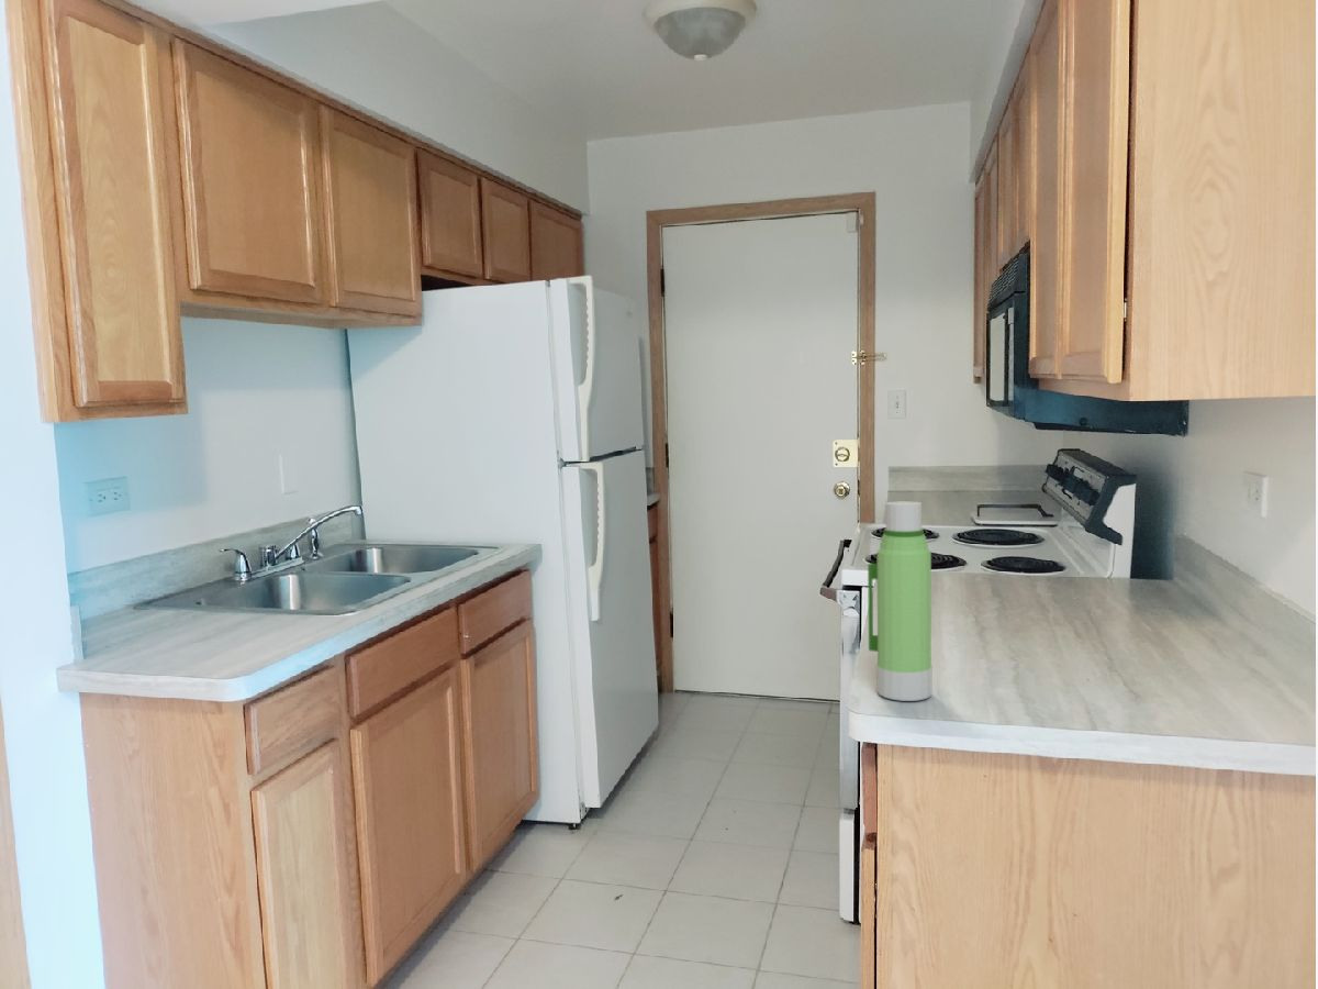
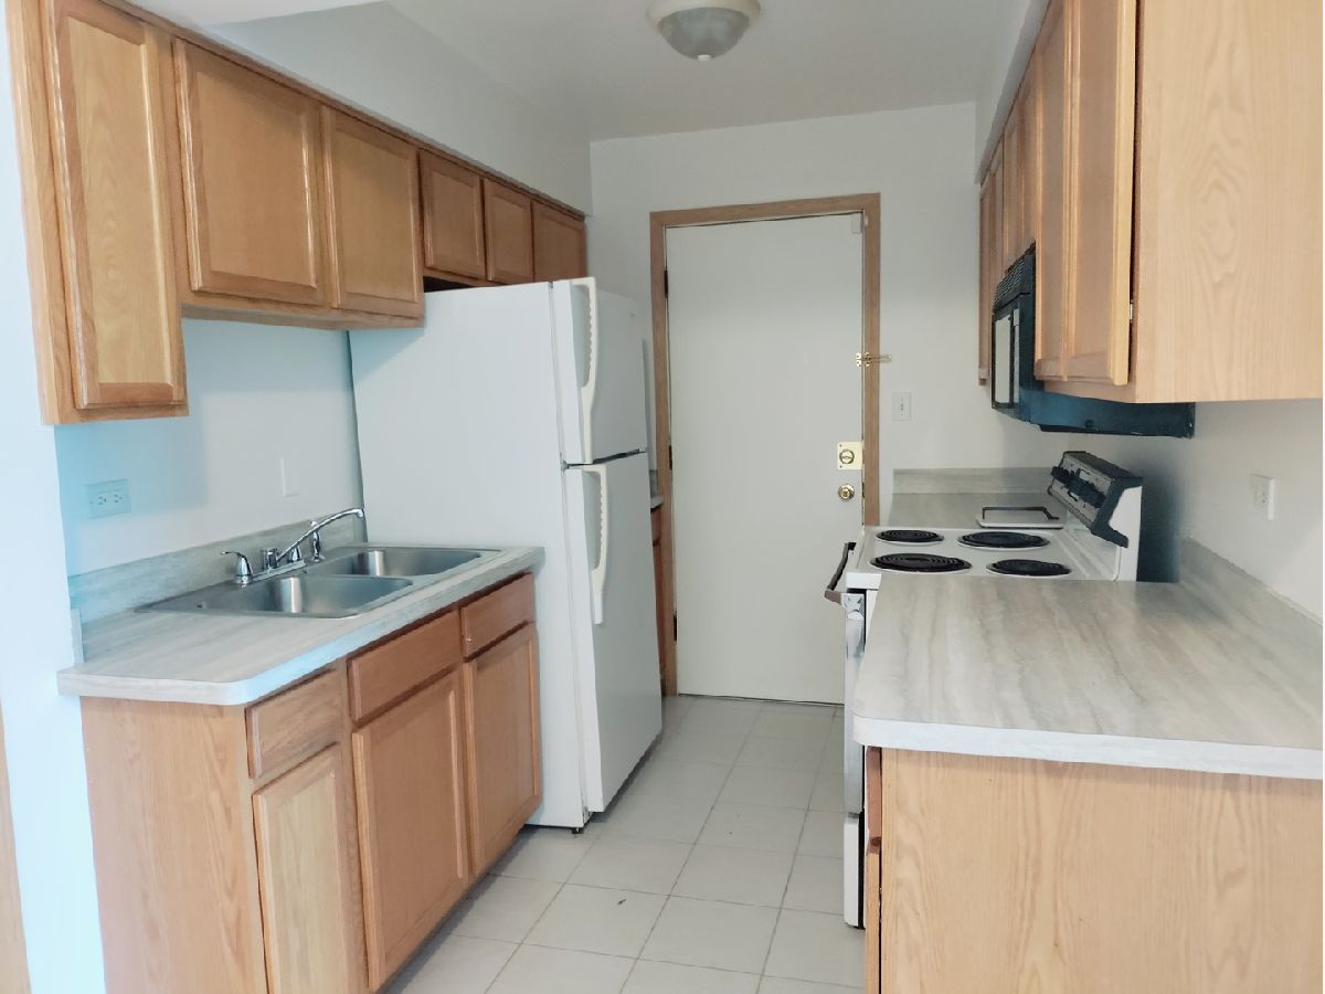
- water bottle (902, 598)
